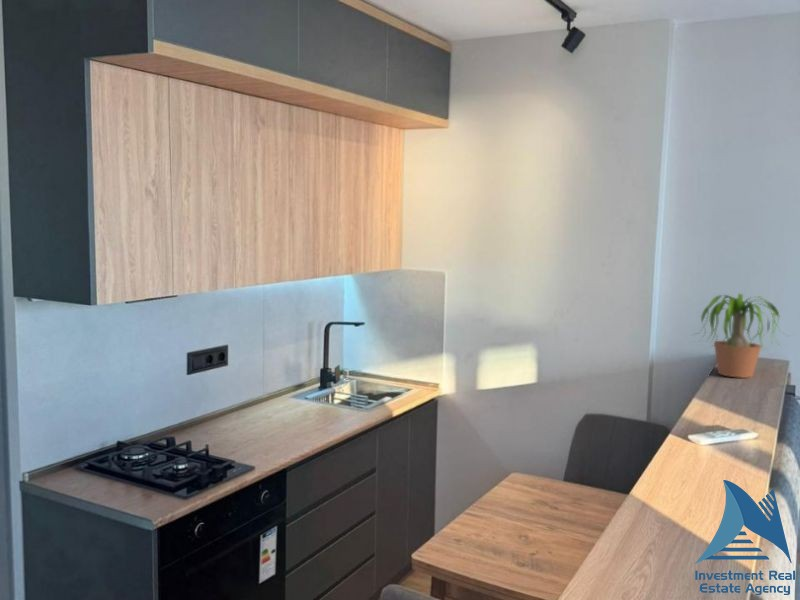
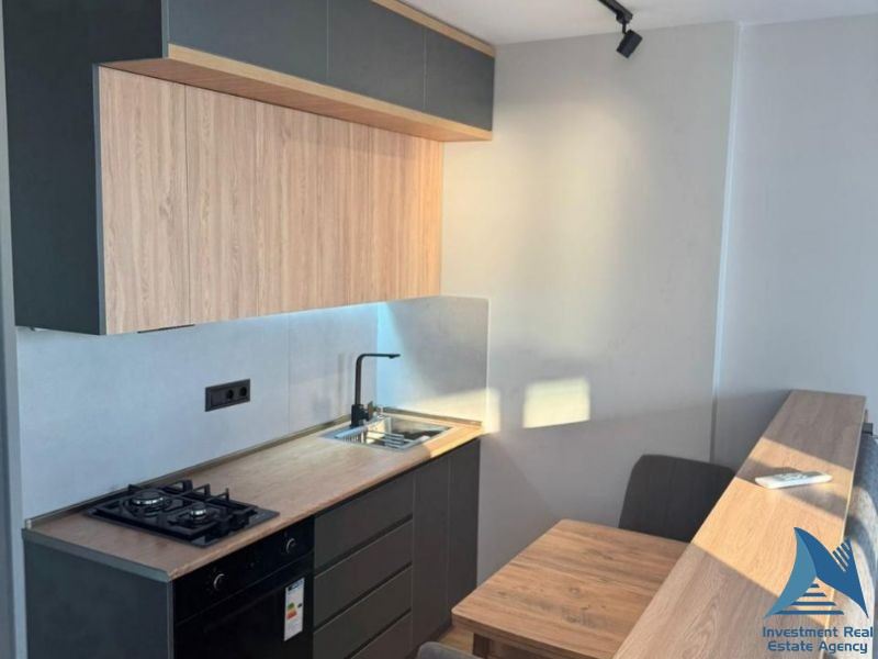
- potted plant (742, 336)
